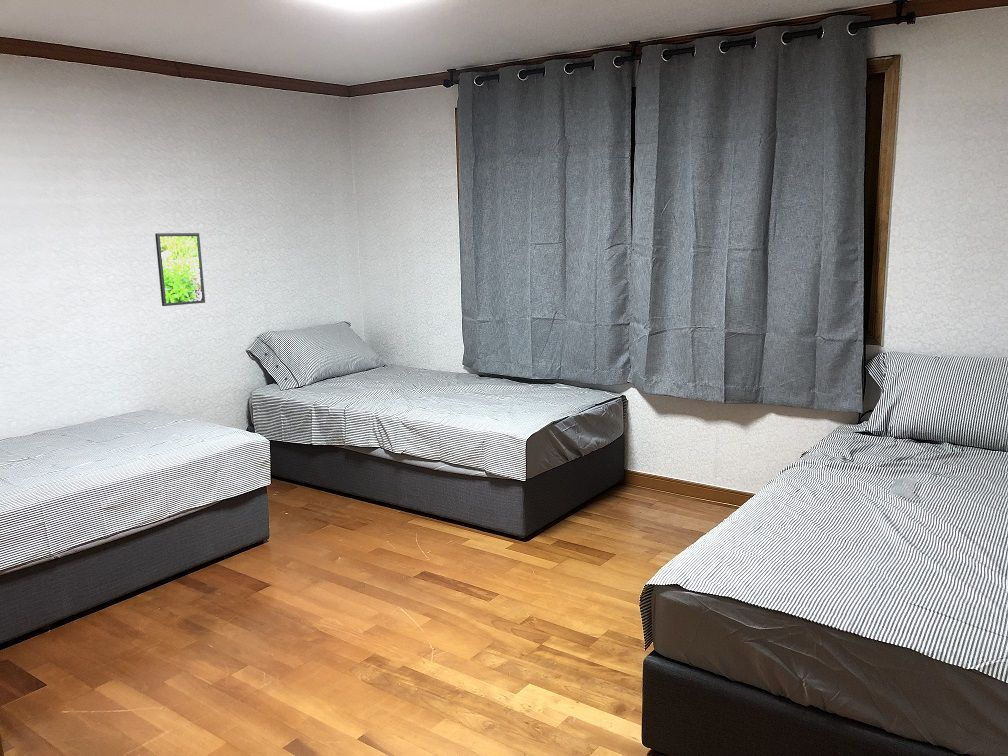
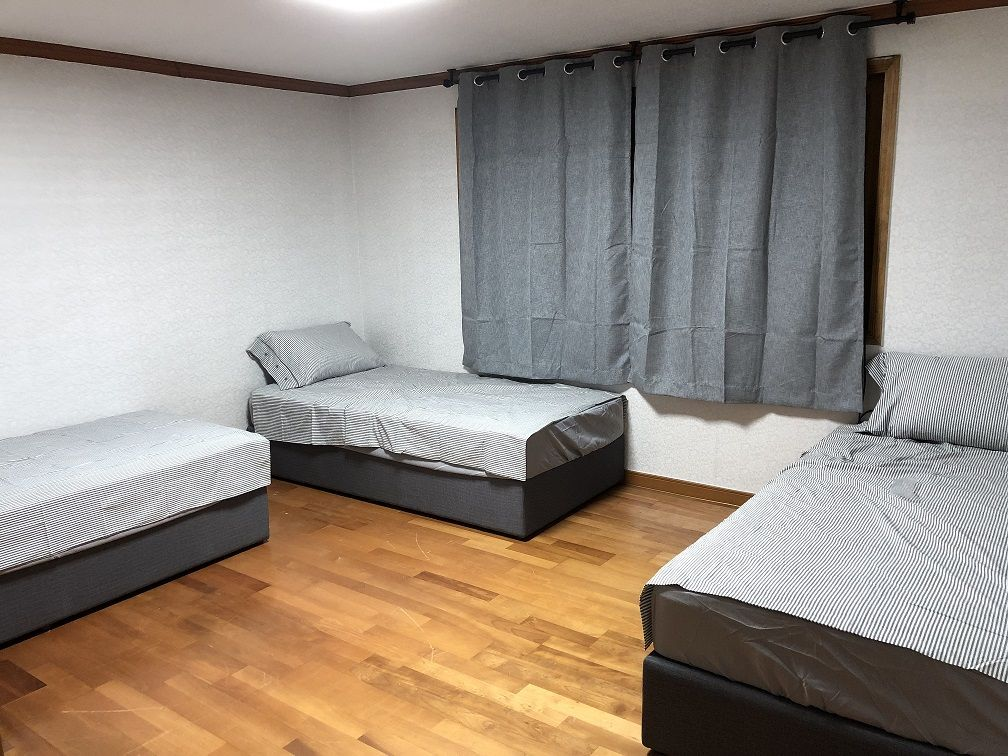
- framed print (180, 269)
